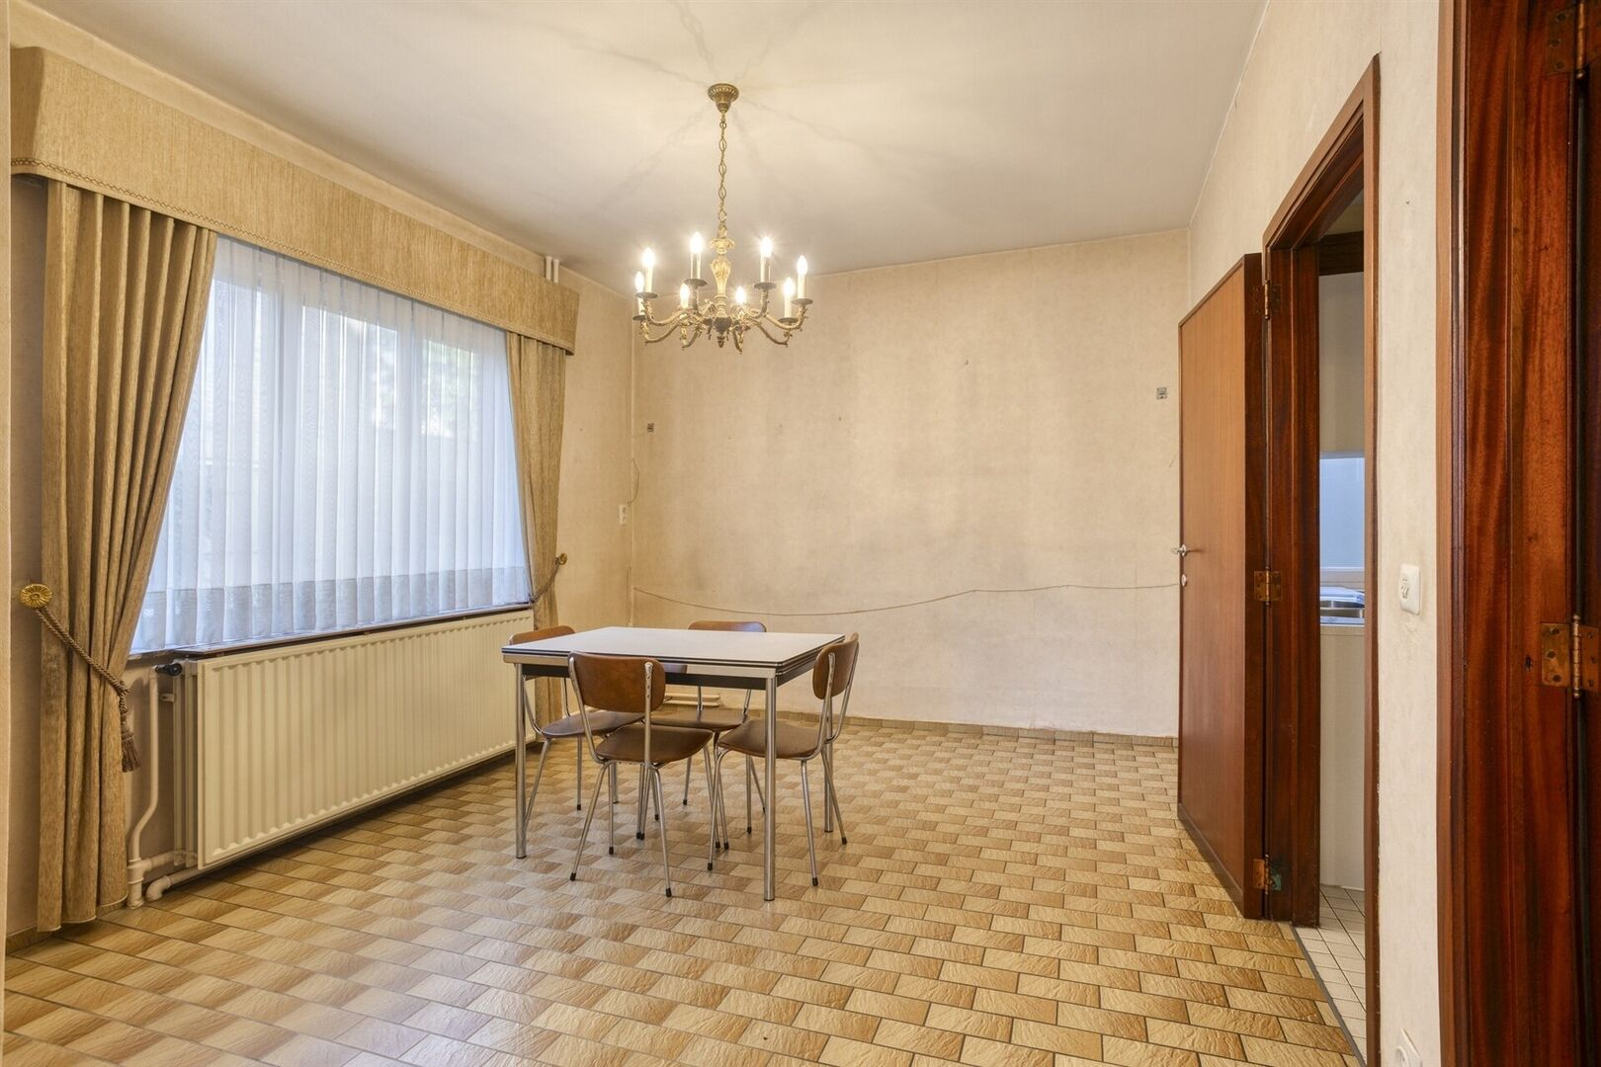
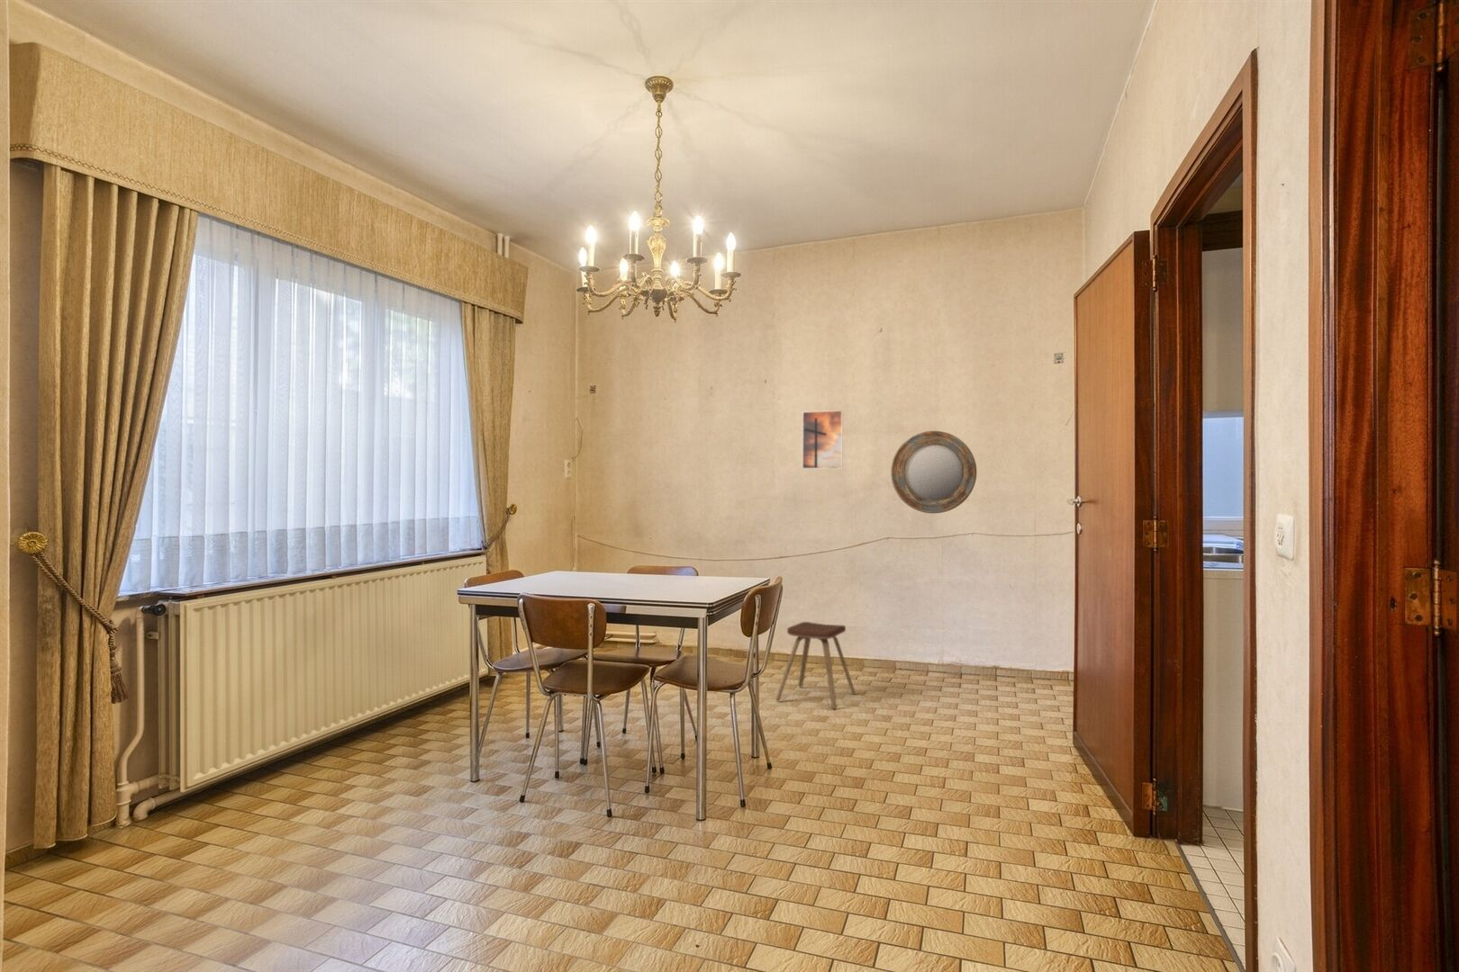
+ music stool (825, 662)
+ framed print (822, 439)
+ home mirror (933, 472)
